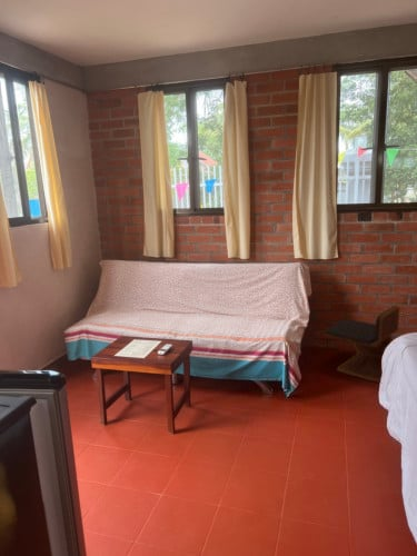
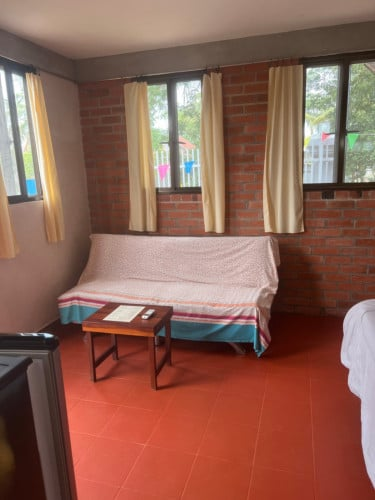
- side table (363, 335)
